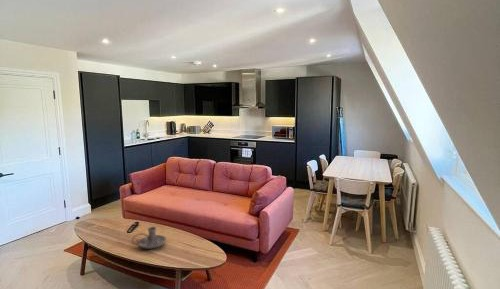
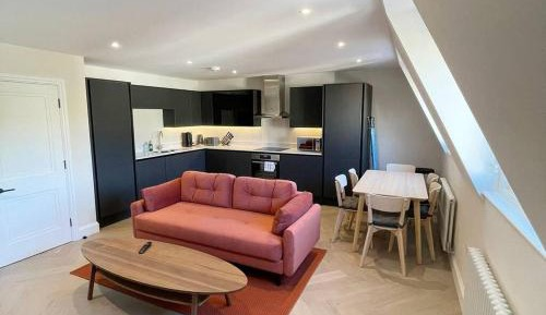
- candle holder (149, 237)
